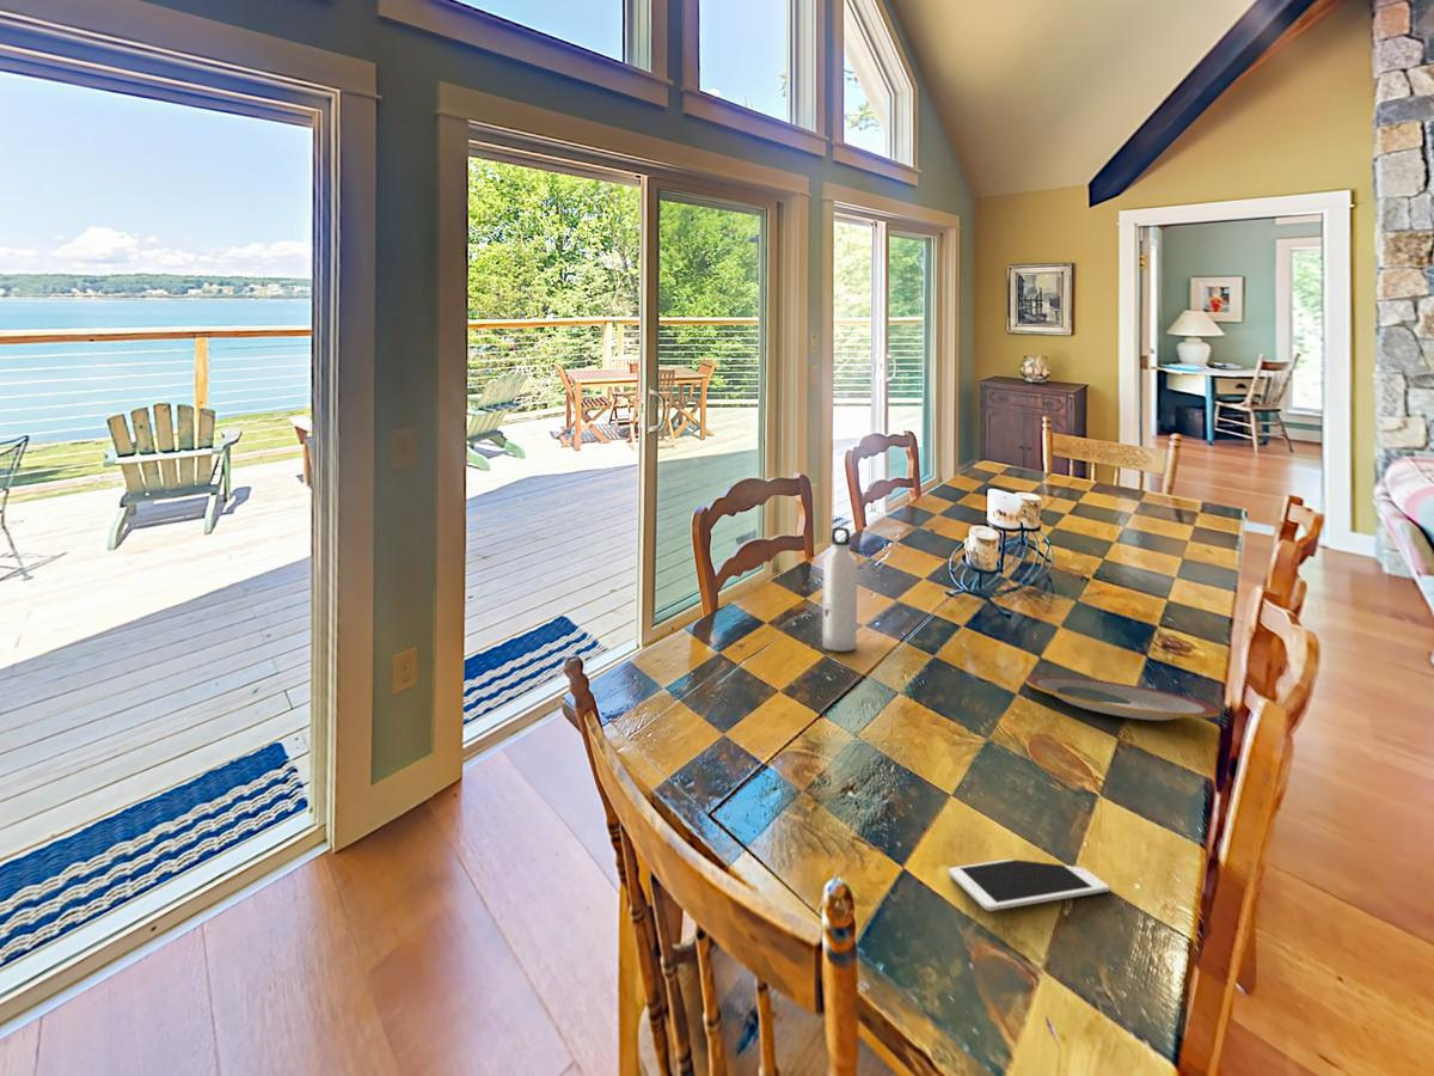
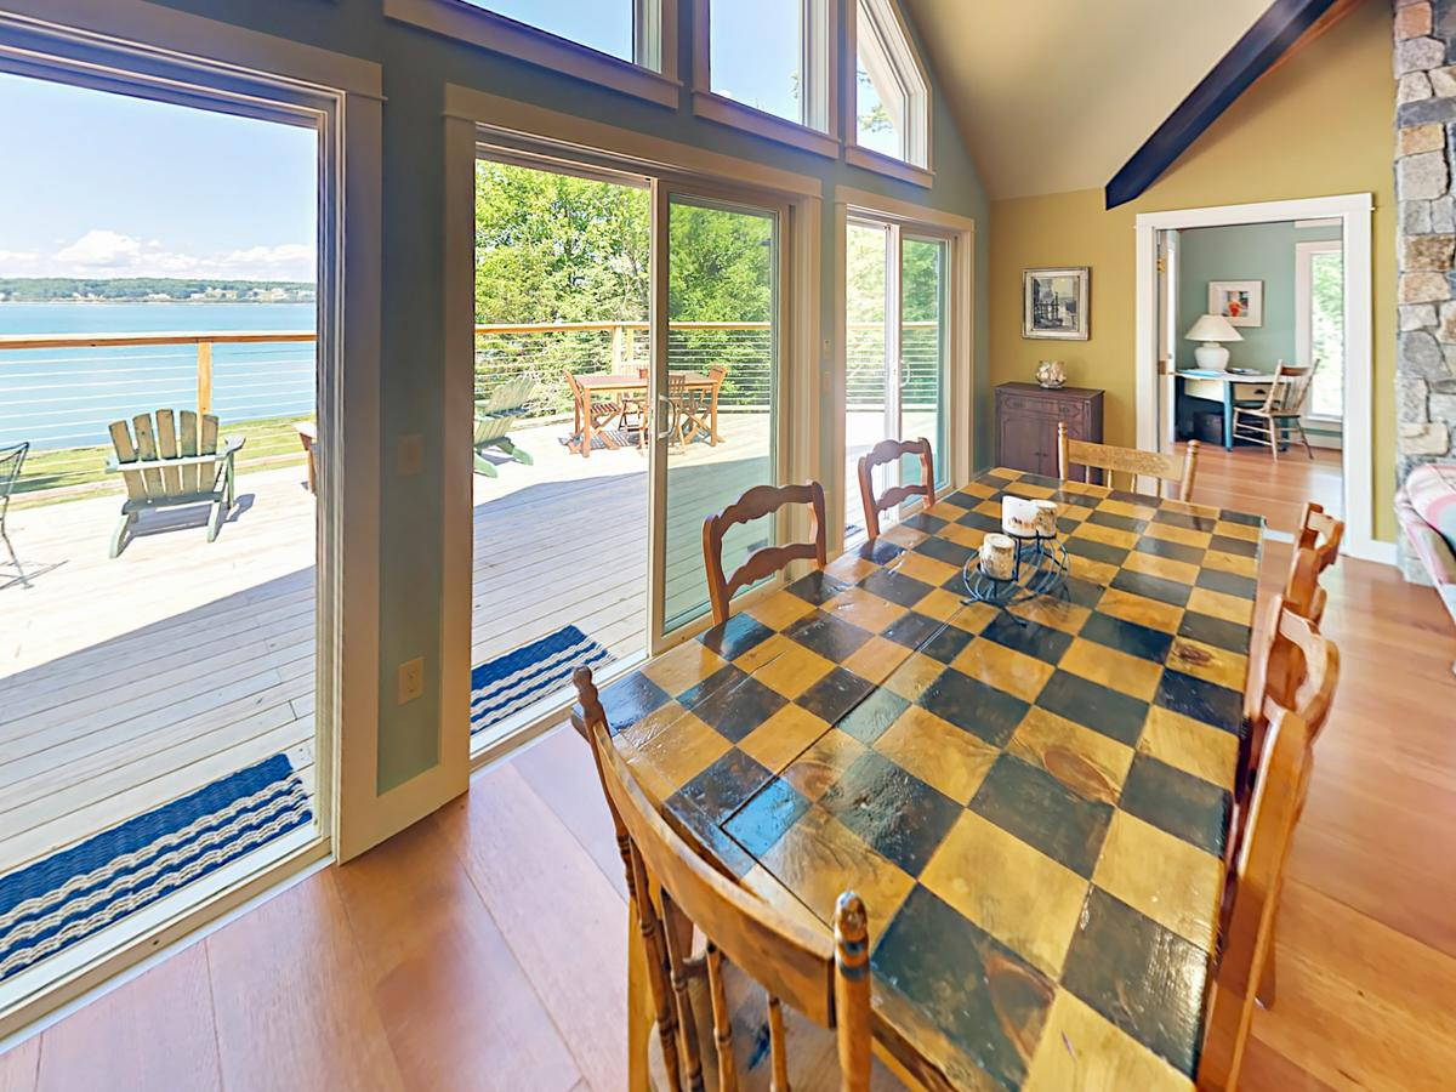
- water bottle (840, 587)
- cell phone (1027, 879)
- plate (1114, 703)
